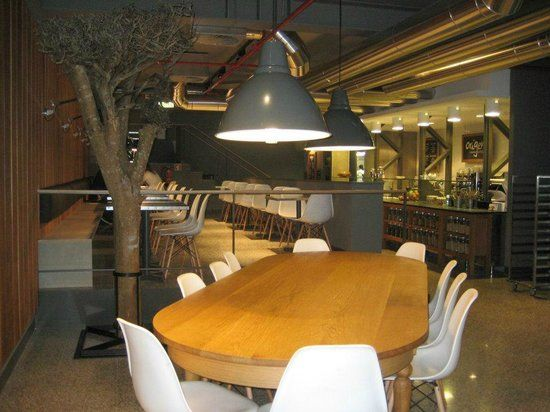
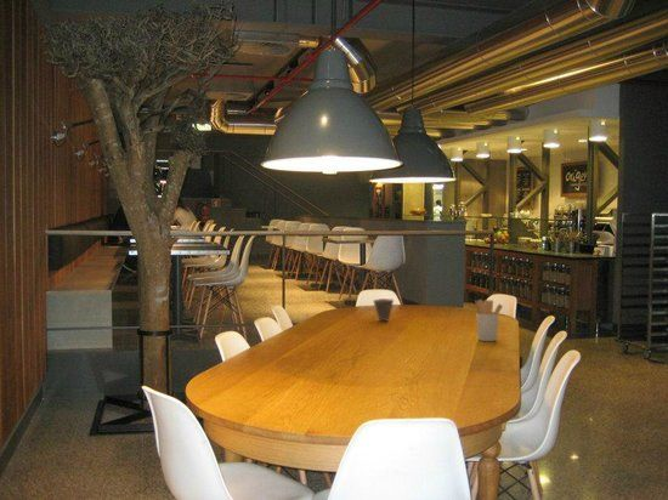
+ utensil holder (486, 319)
+ cup (383, 309)
